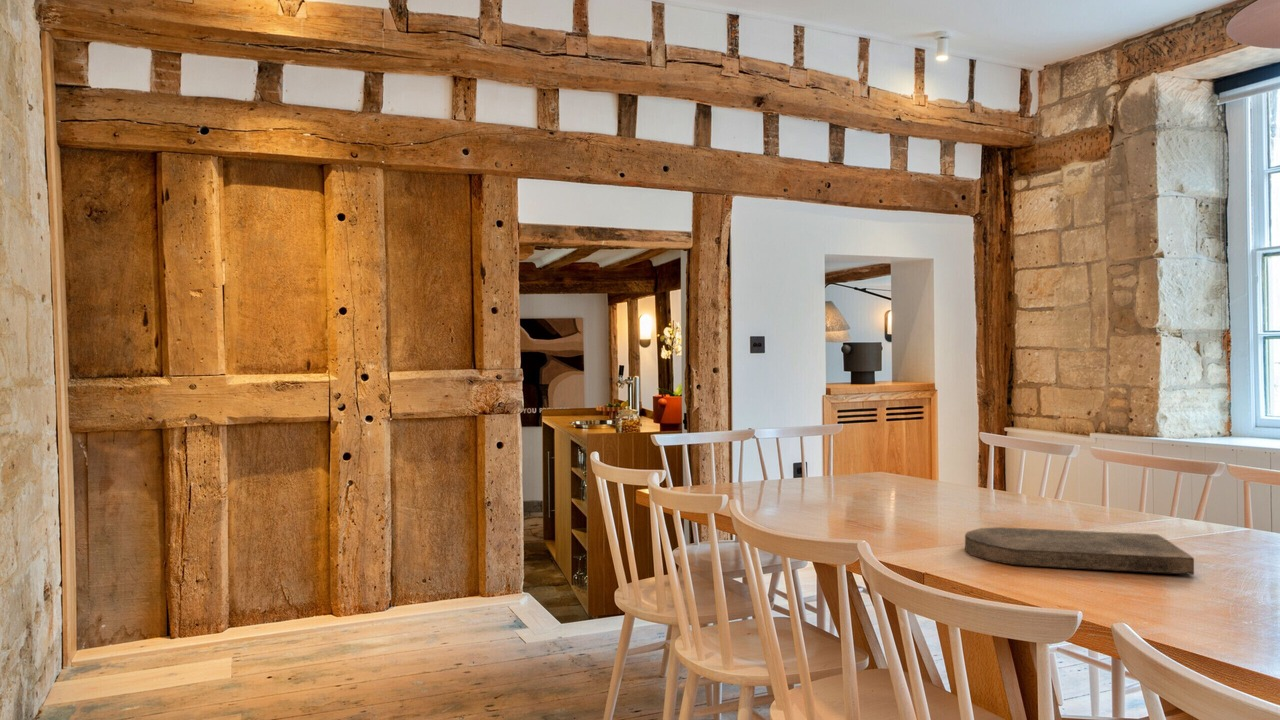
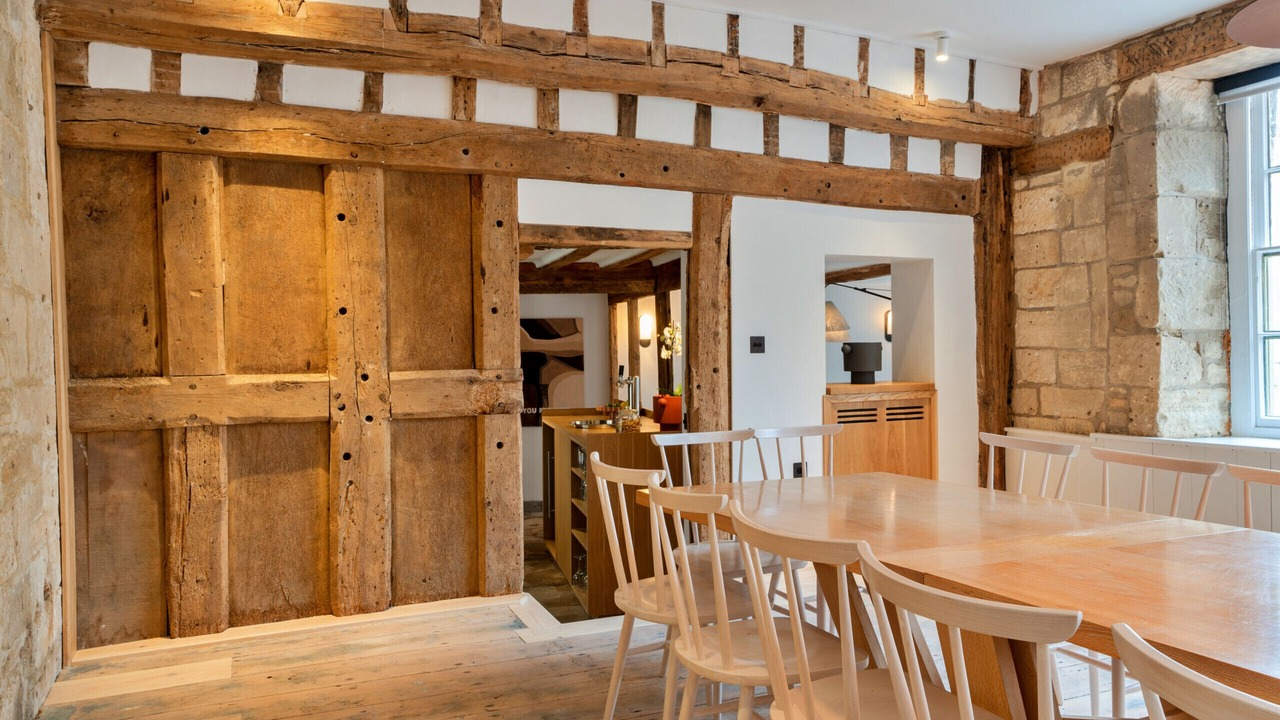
- cutting board (1066, 547)
